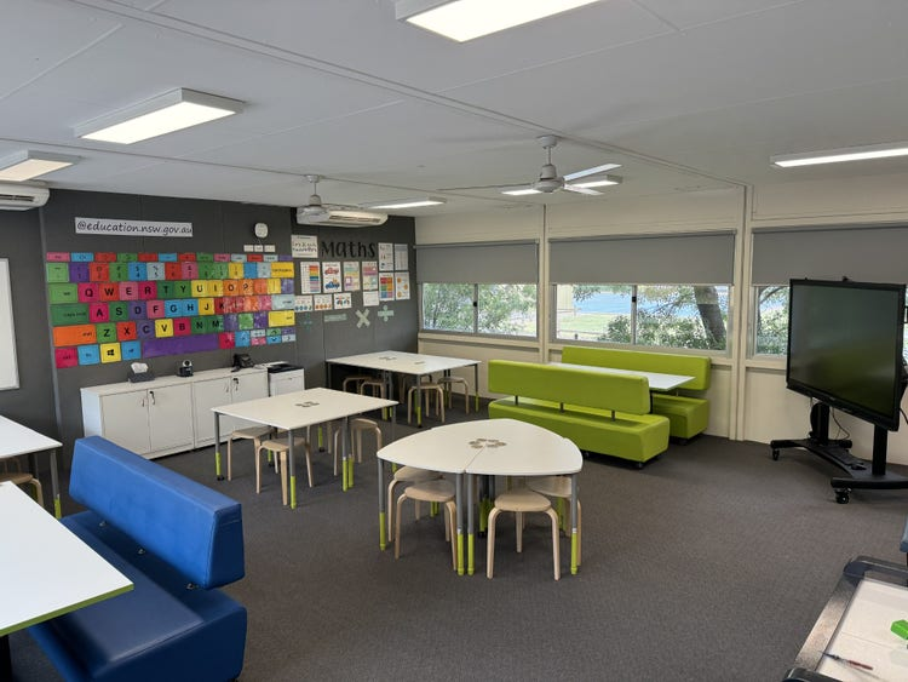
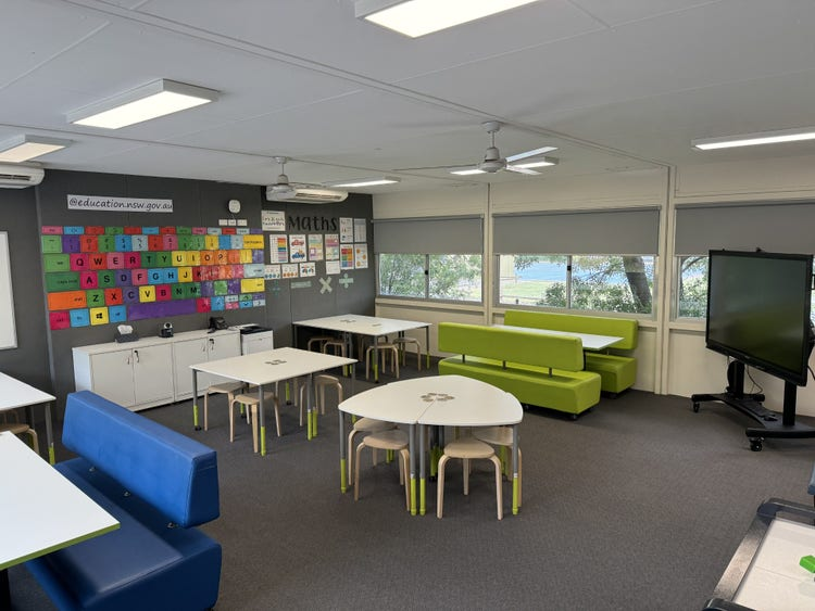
- pen (839, 658)
